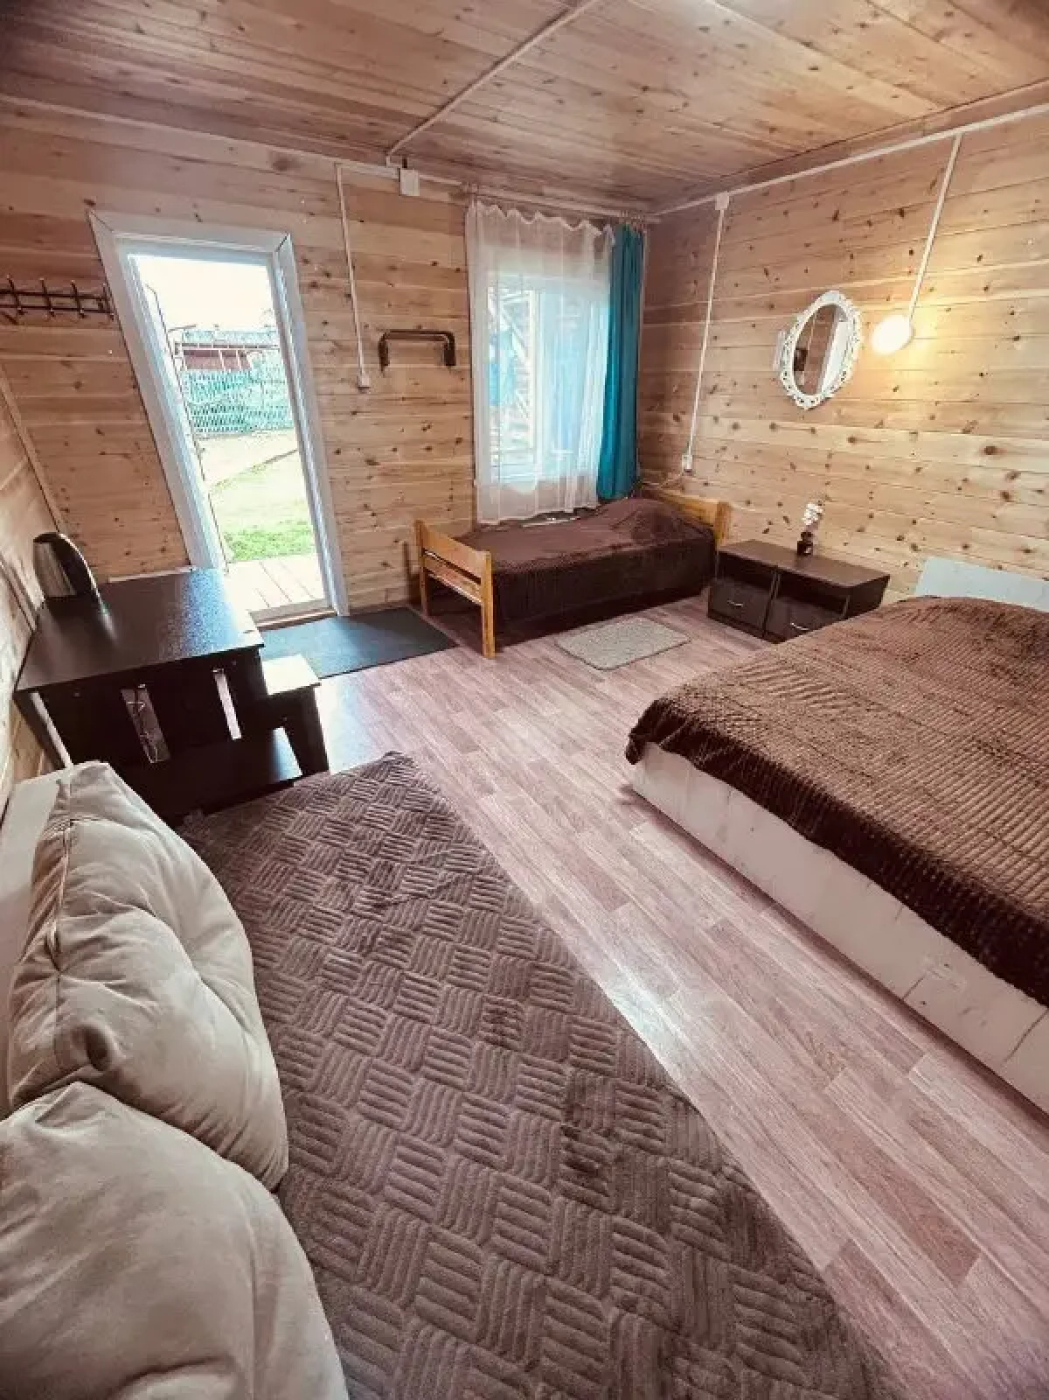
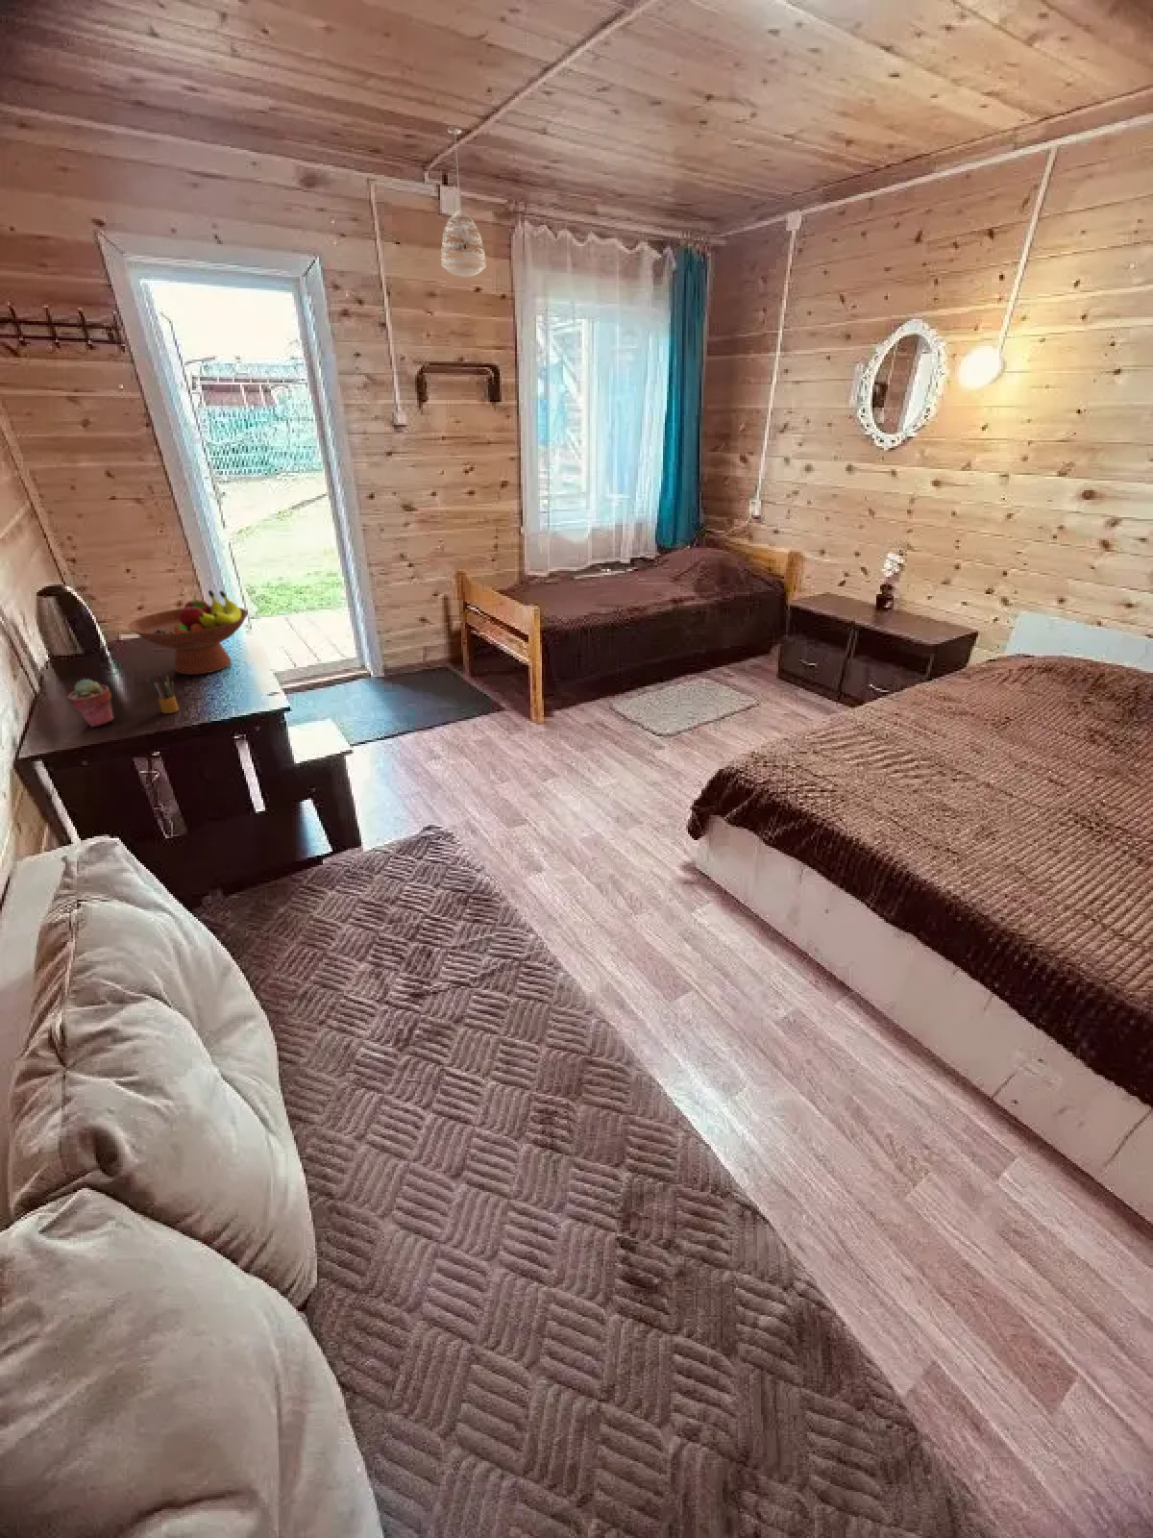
+ pencil box (165, 693)
+ potted succulent (91, 700)
+ pendant lamp (459, 203)
+ fruit bowl (194, 633)
